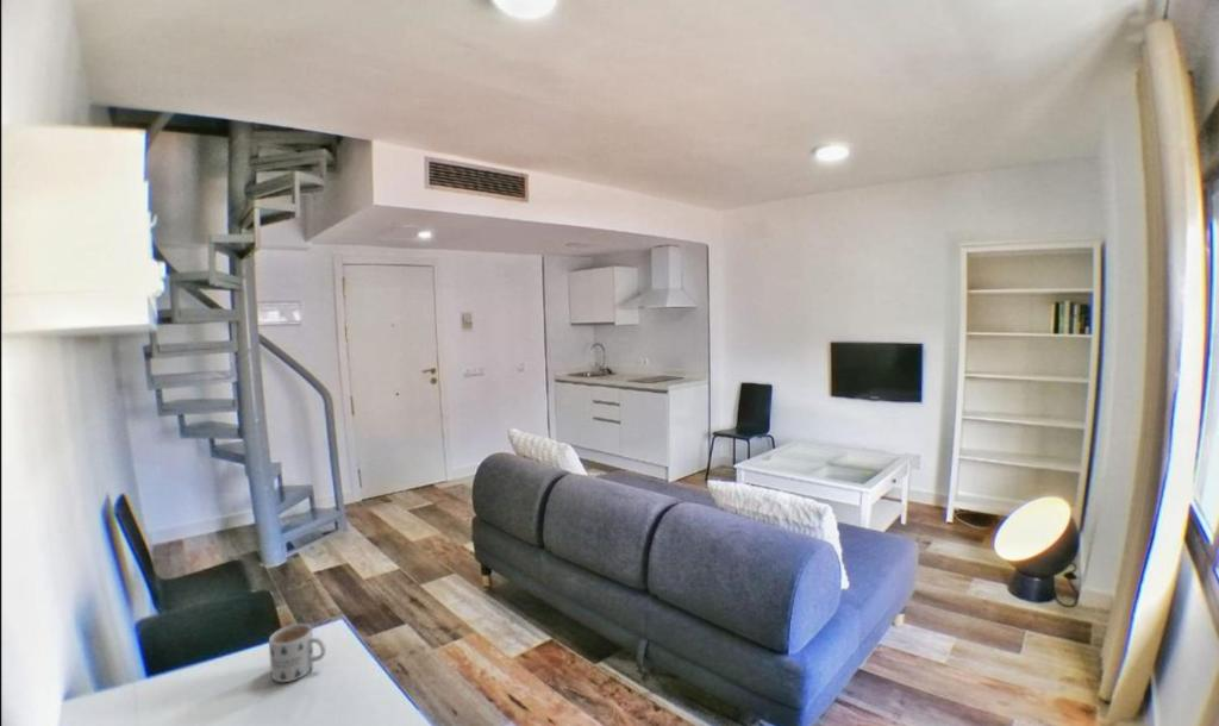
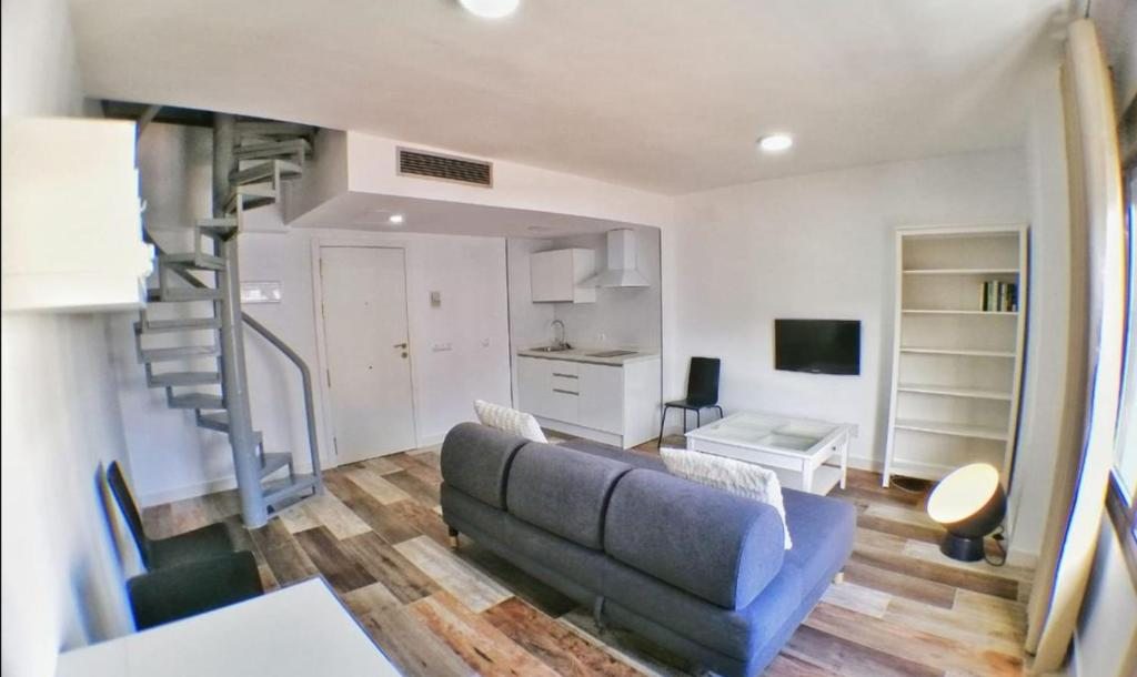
- mug (299, 652)
